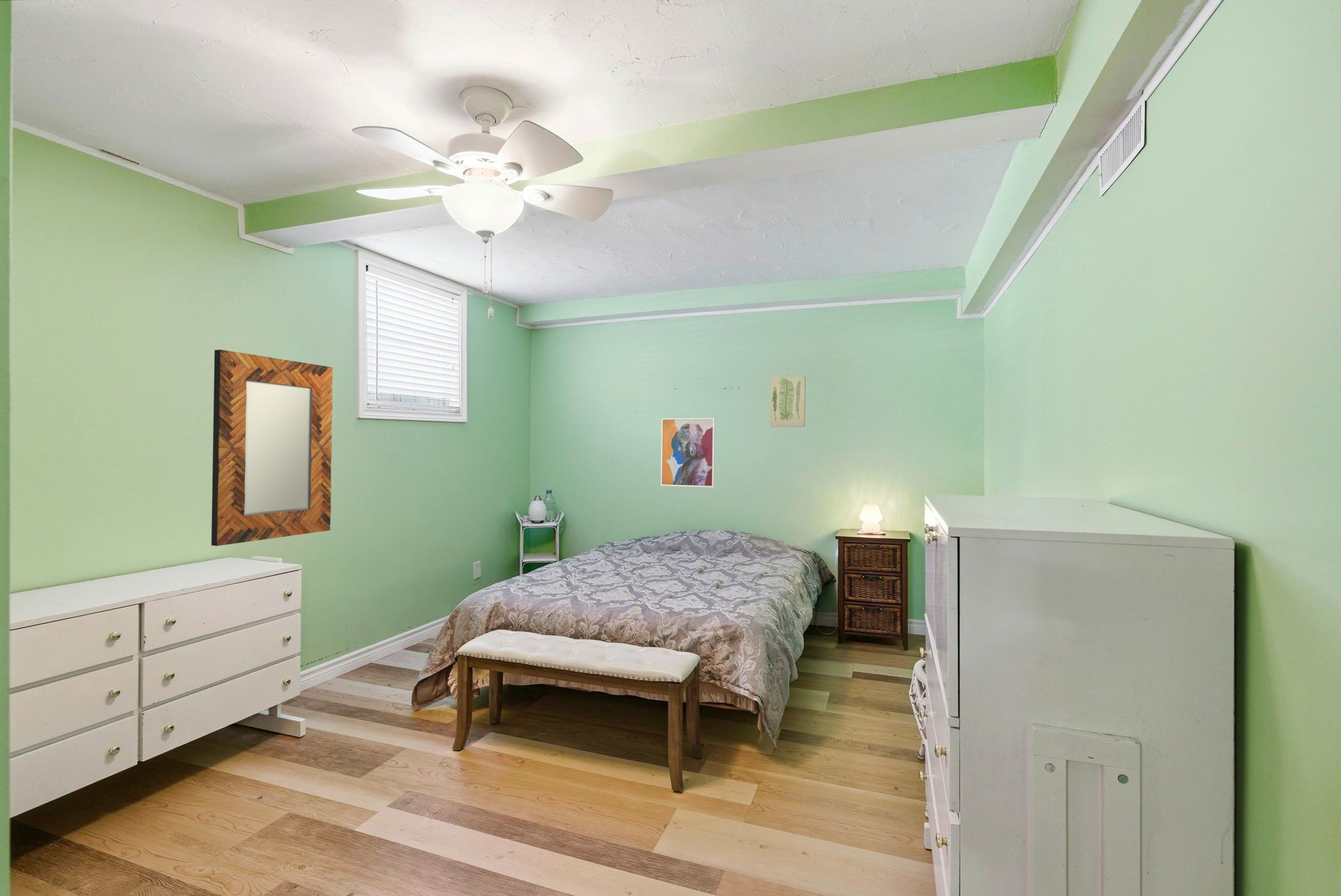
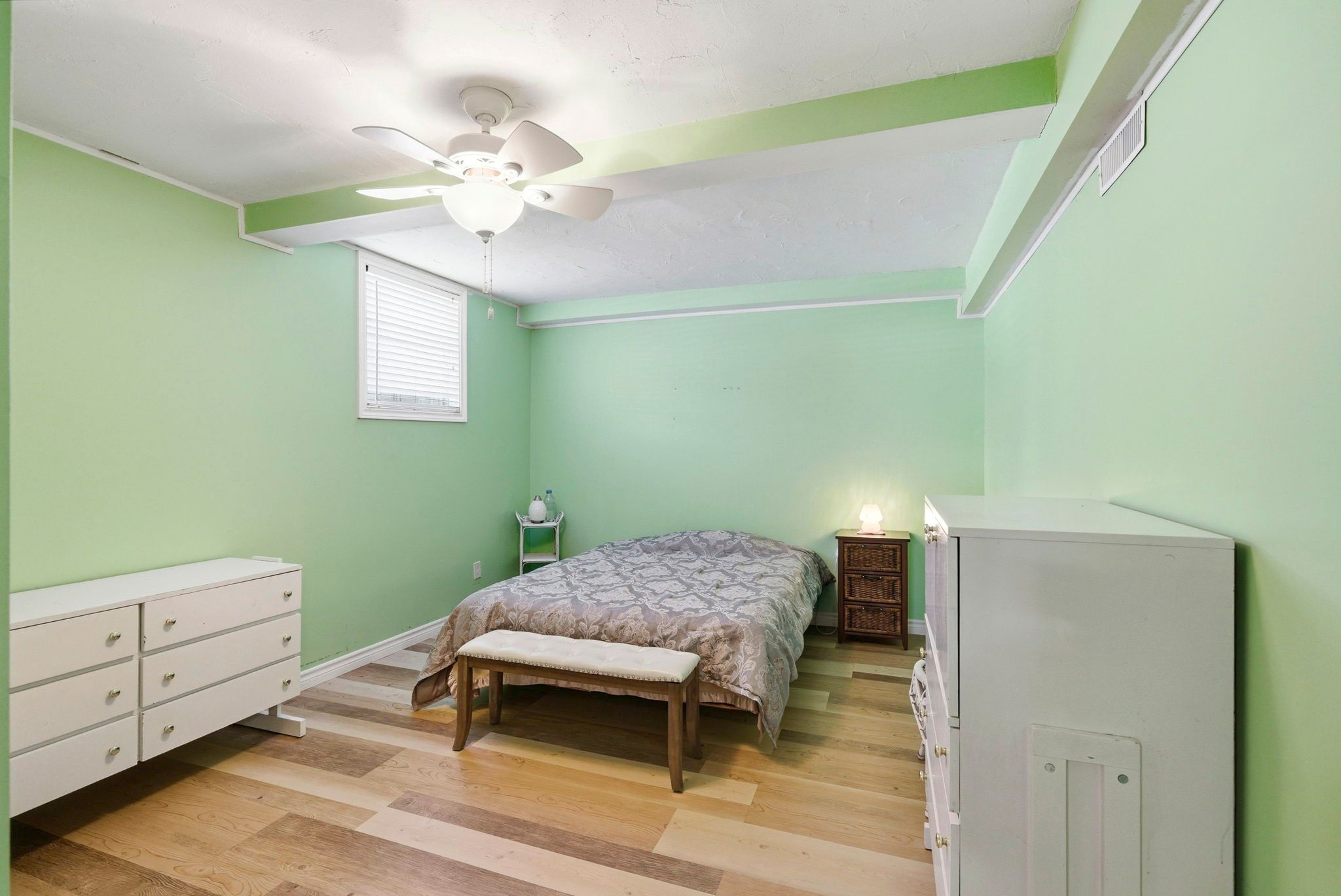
- wall art (787, 401)
- wall art (688, 452)
- home mirror (278, 448)
